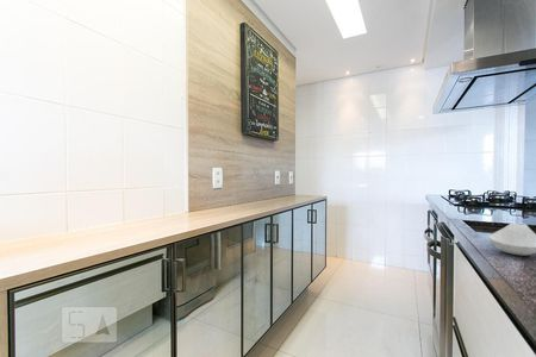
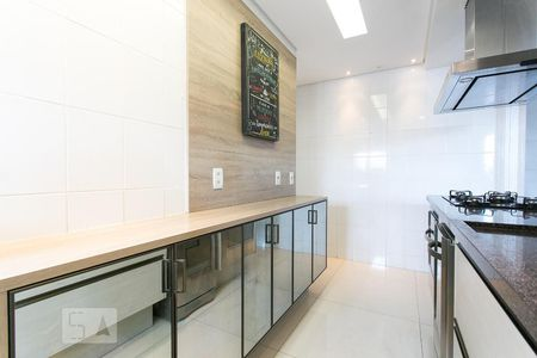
- spoon rest (516, 237)
